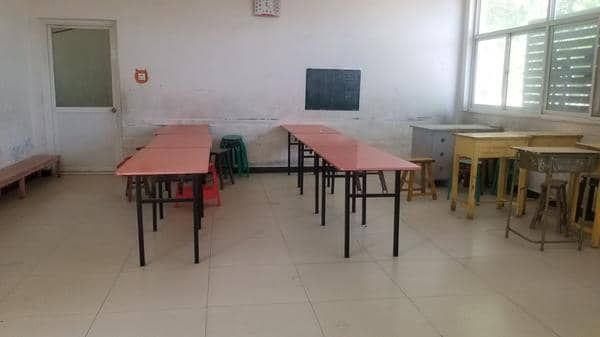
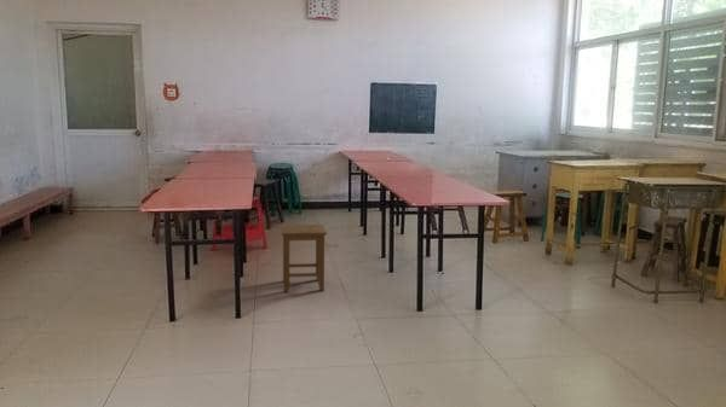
+ stool (302, 263)
